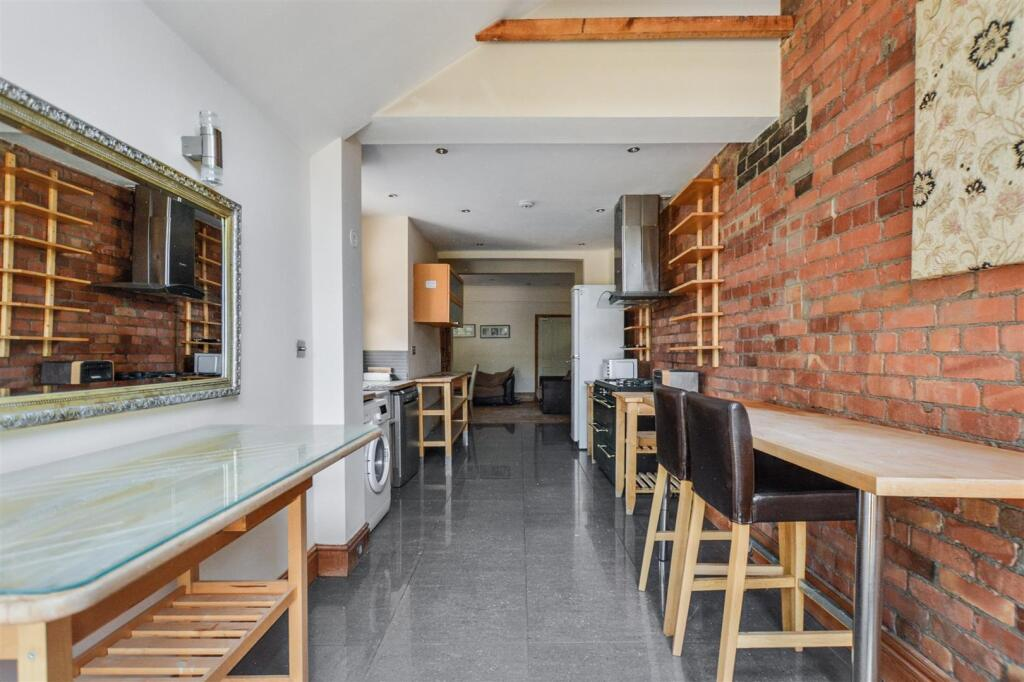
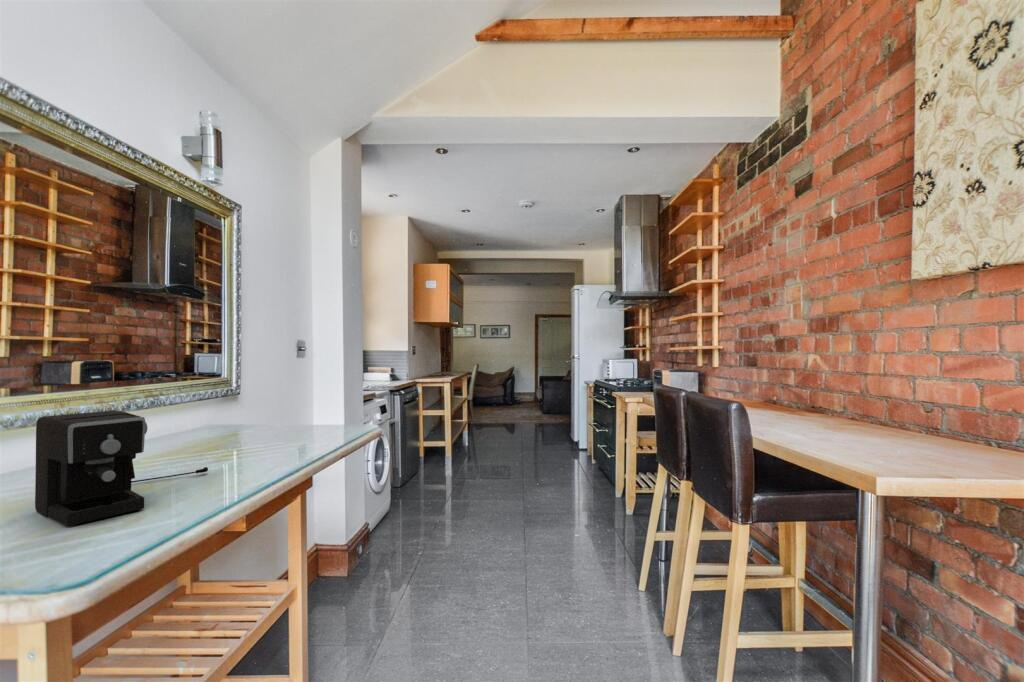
+ coffee maker (143, 450)
